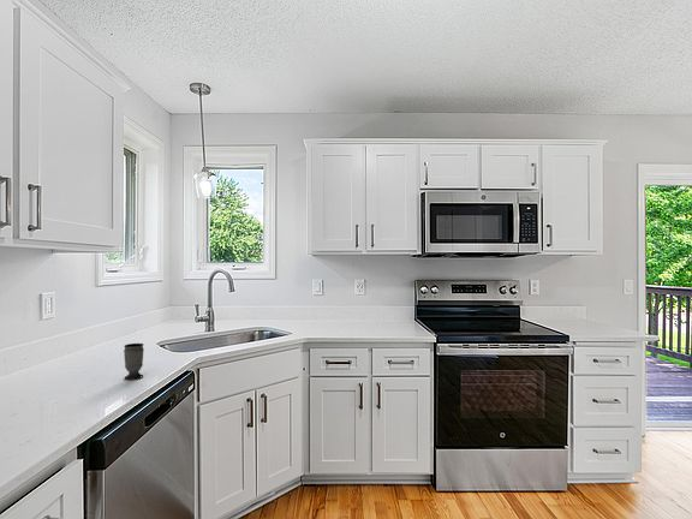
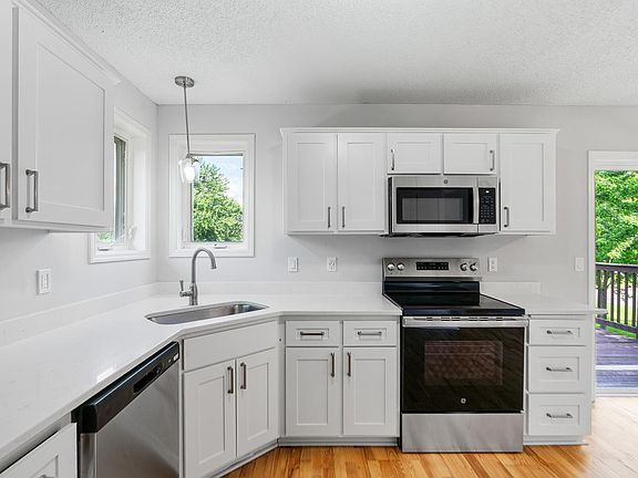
- cup (133, 360)
